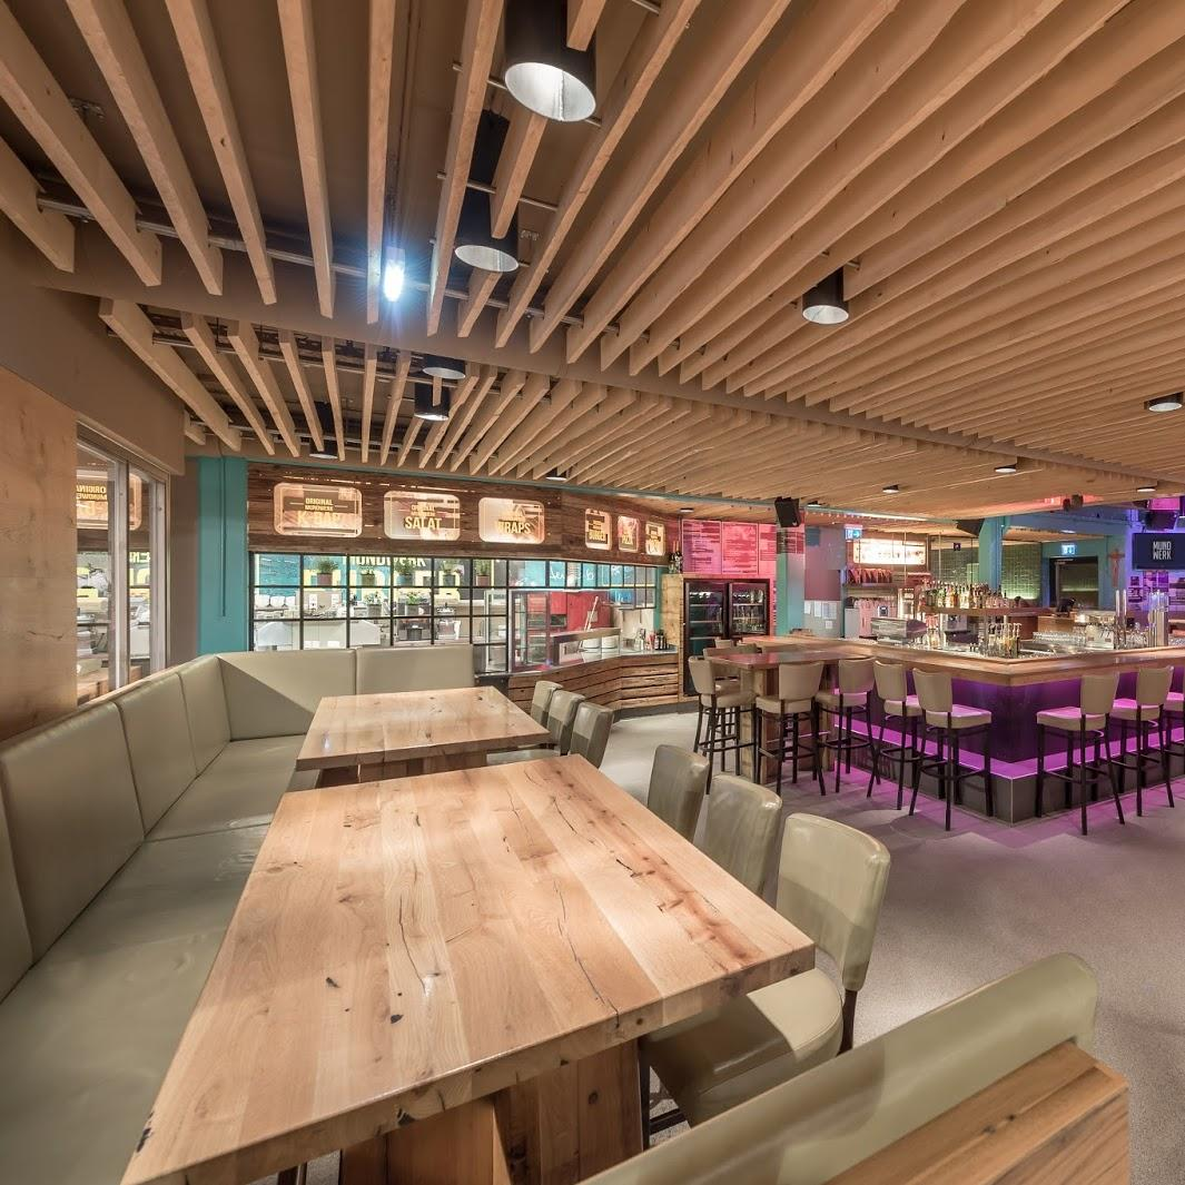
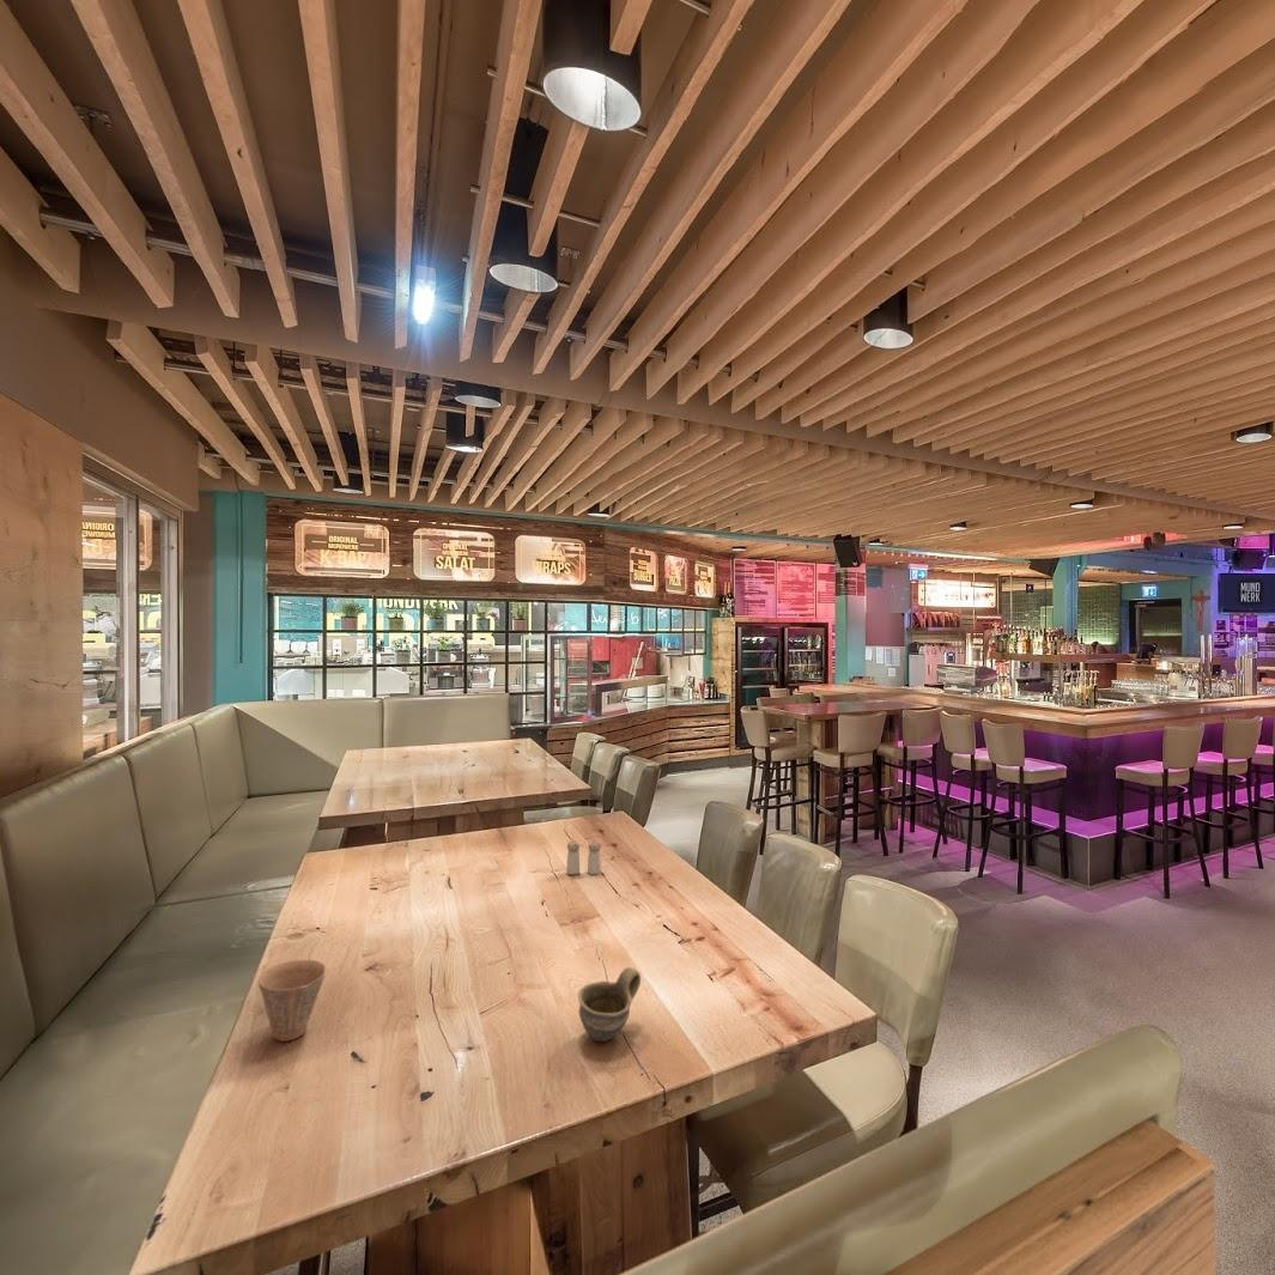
+ salt and pepper shaker (588, 857)
+ cup (292, 1002)
+ cup (611, 1007)
